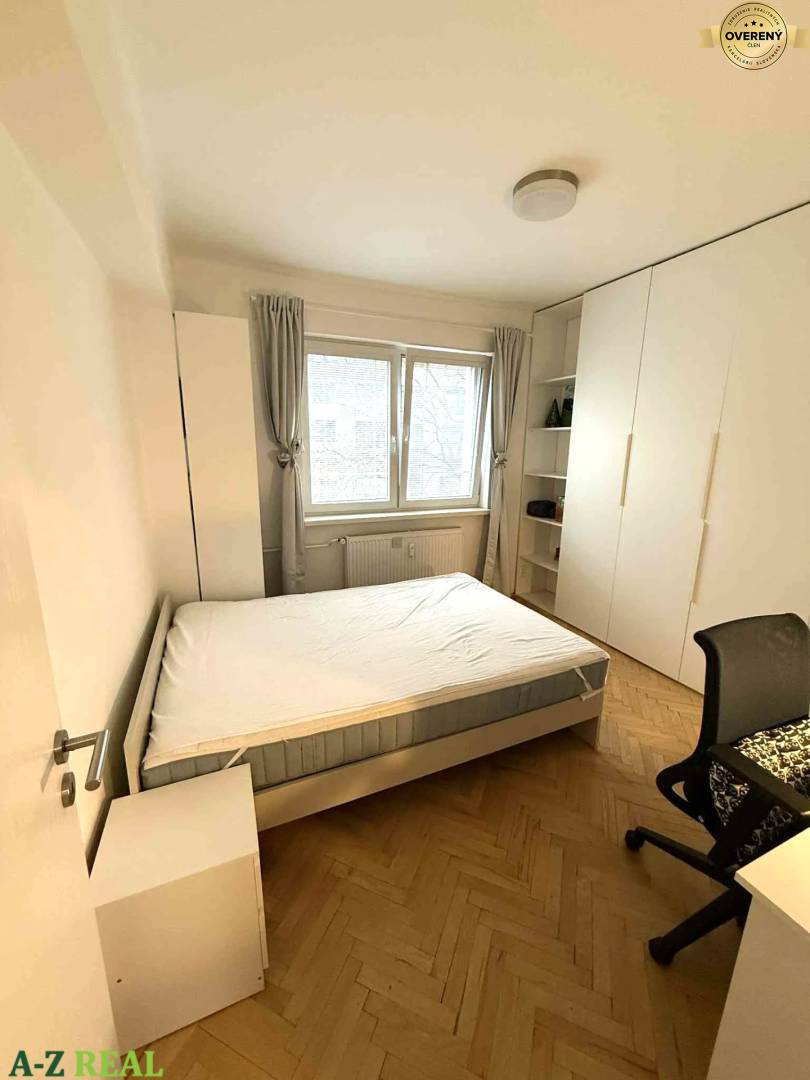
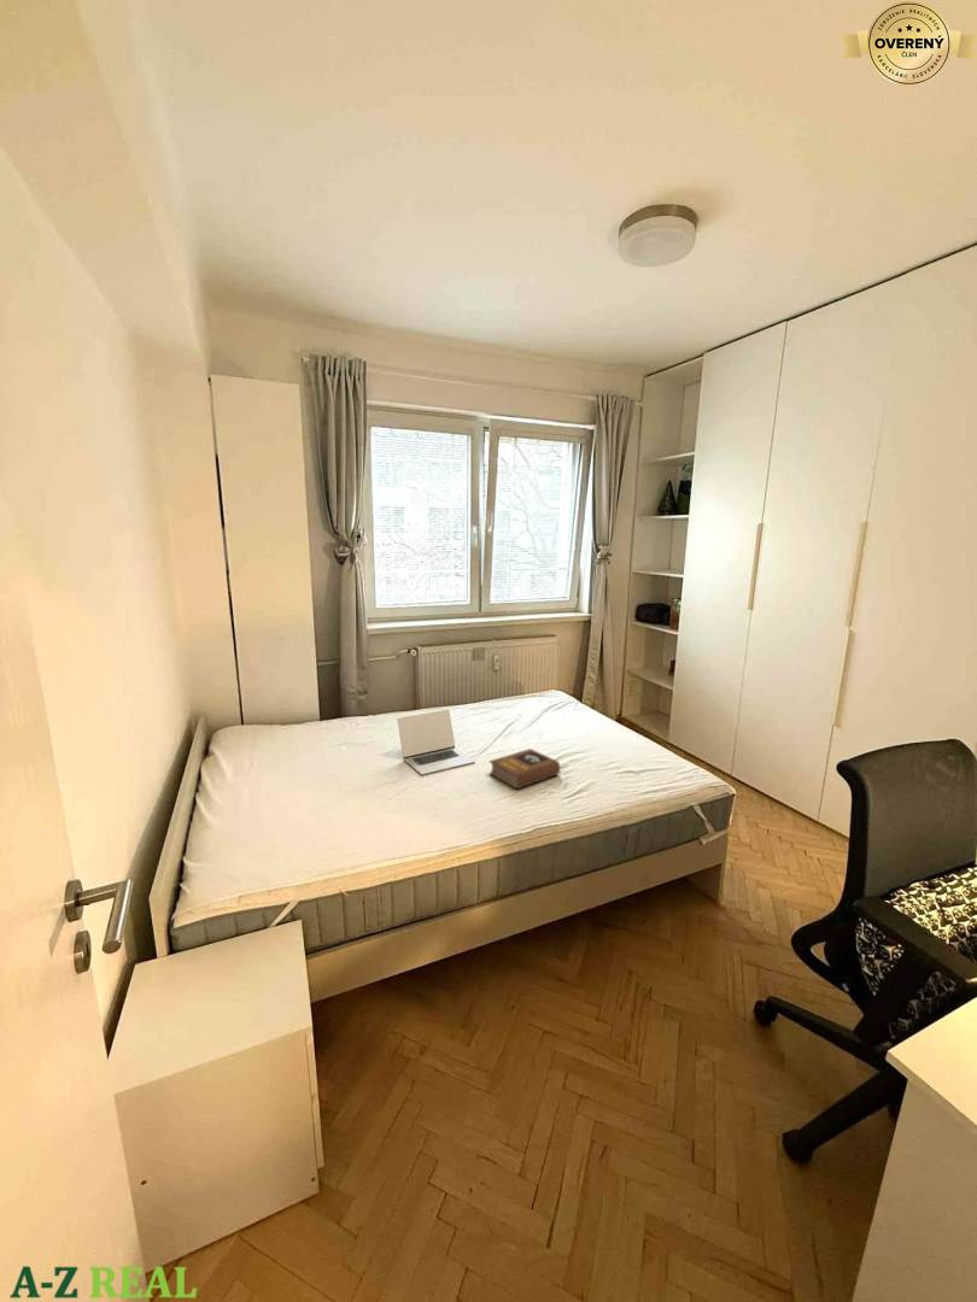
+ book (526, 767)
+ laptop (435, 740)
